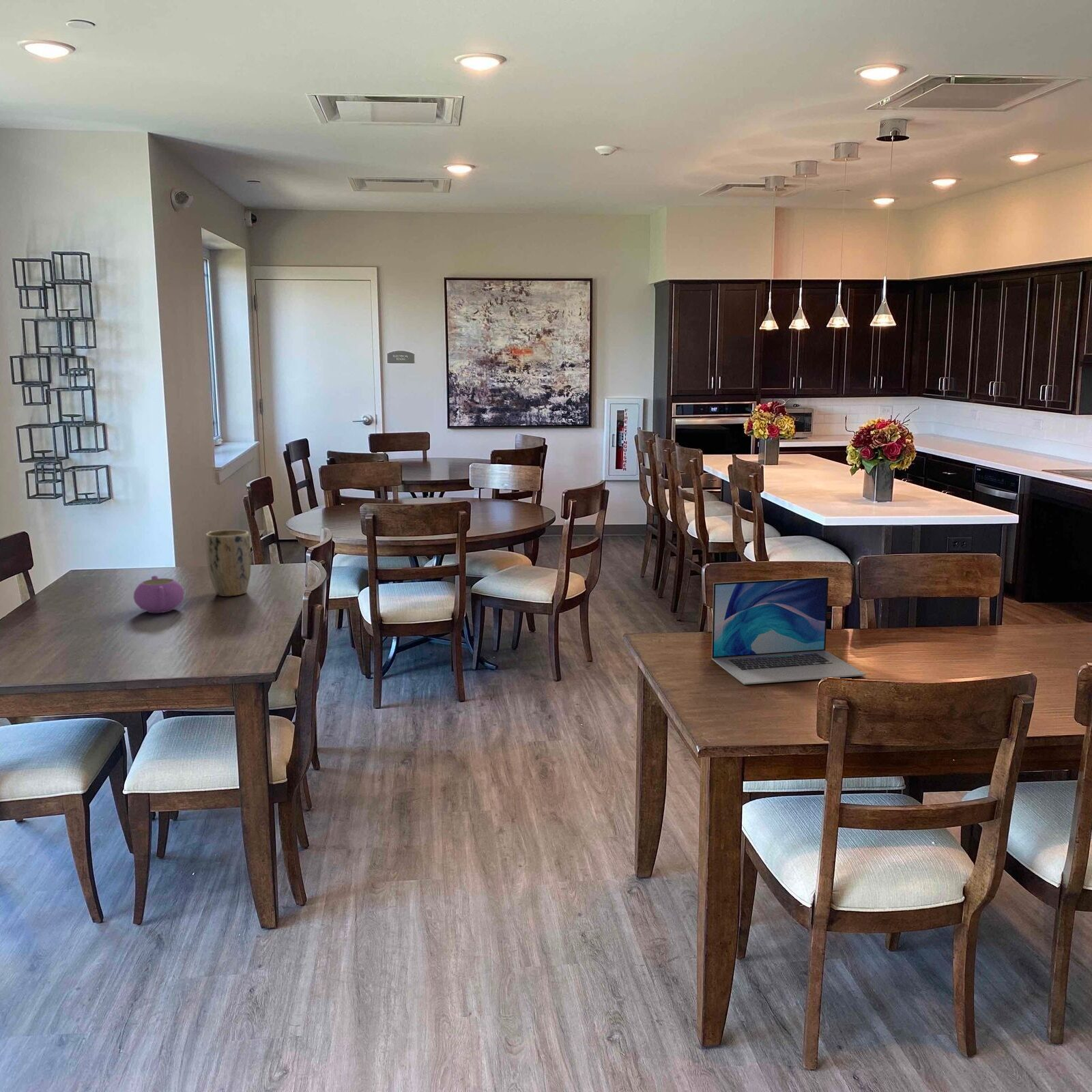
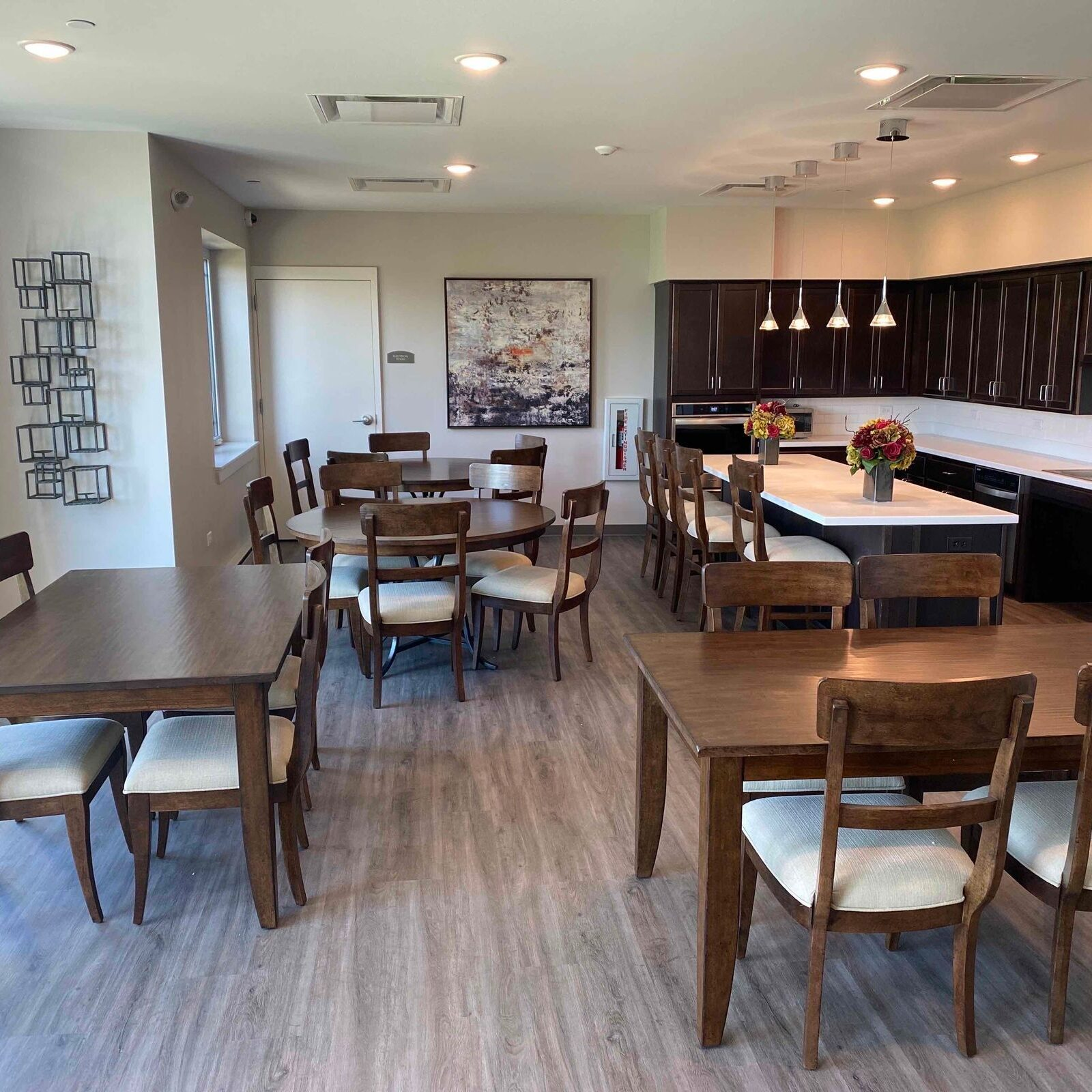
- laptop (788, 628)
- plant pot (229, 563)
- teapot (158, 595)
